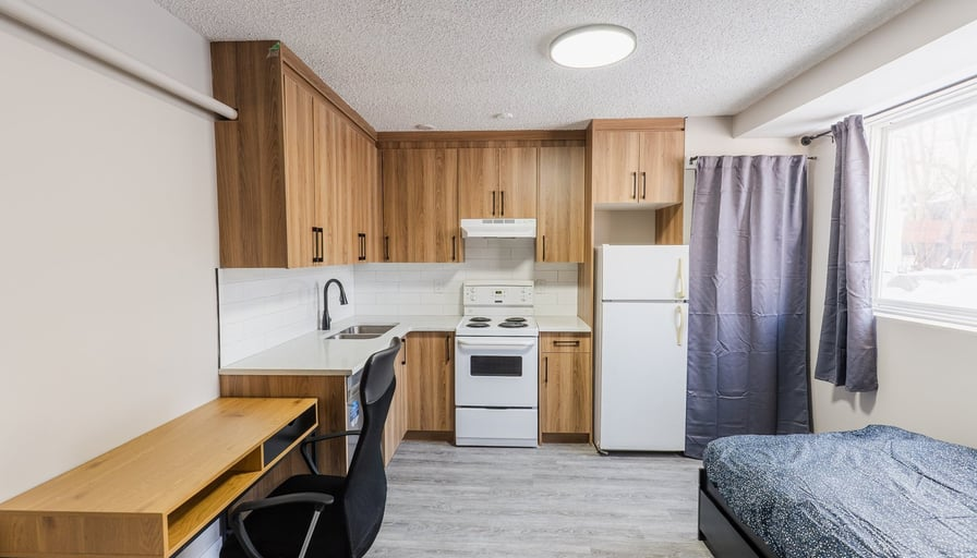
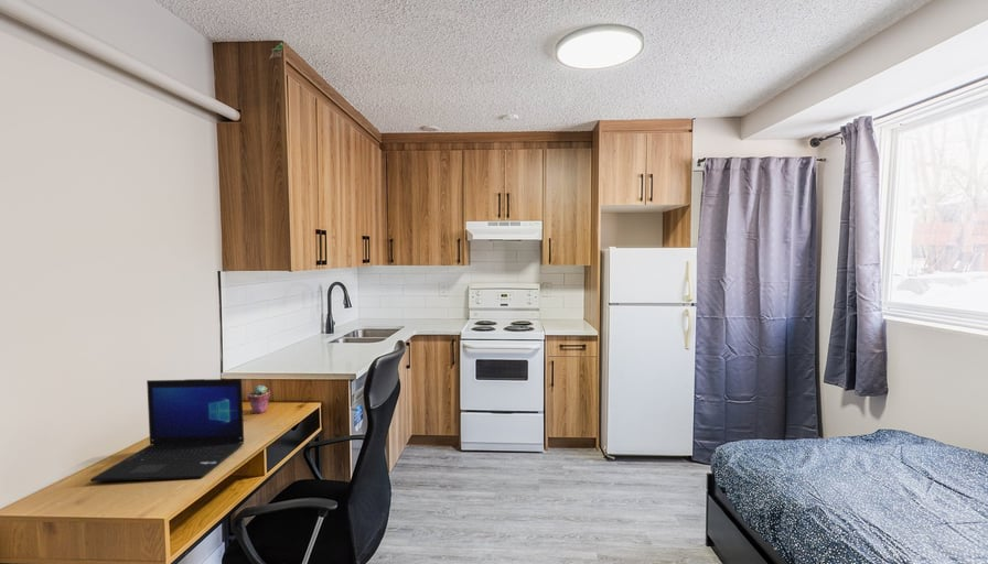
+ potted succulent (259, 398)
+ laptop (173, 425)
